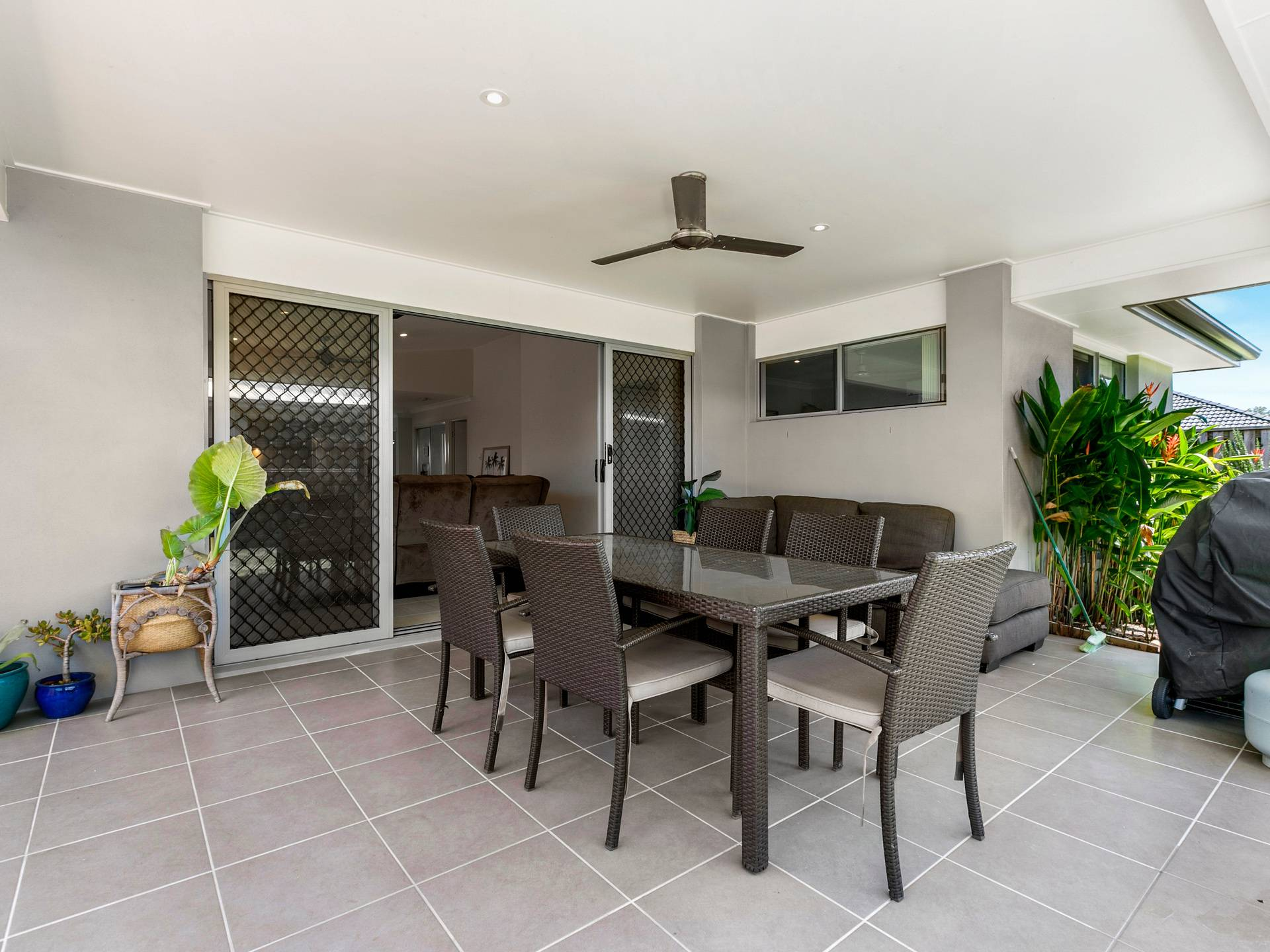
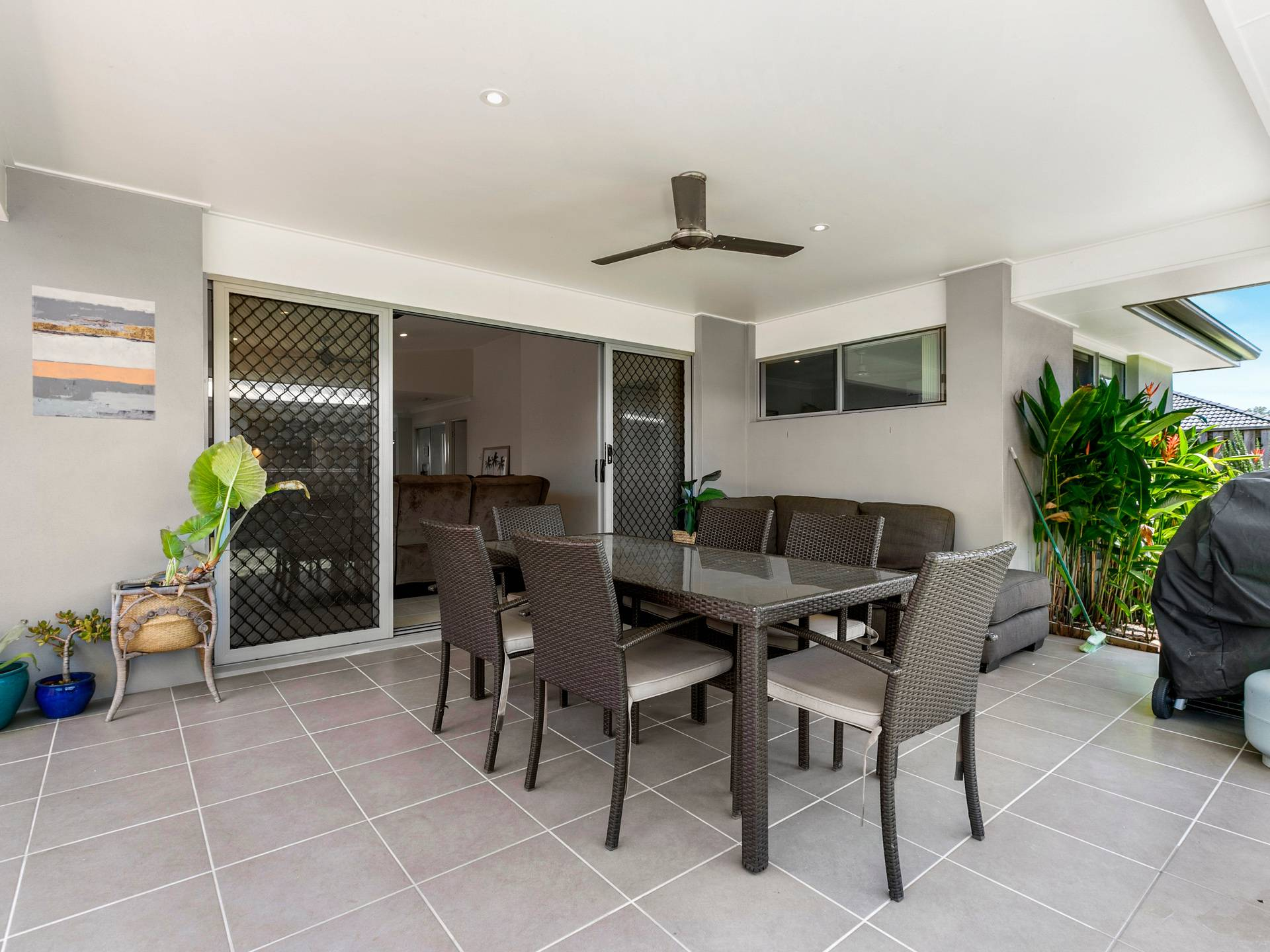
+ wall art (97, 356)
